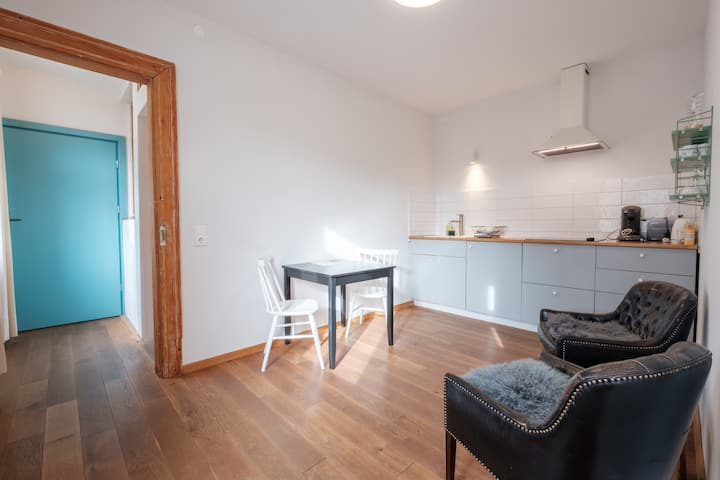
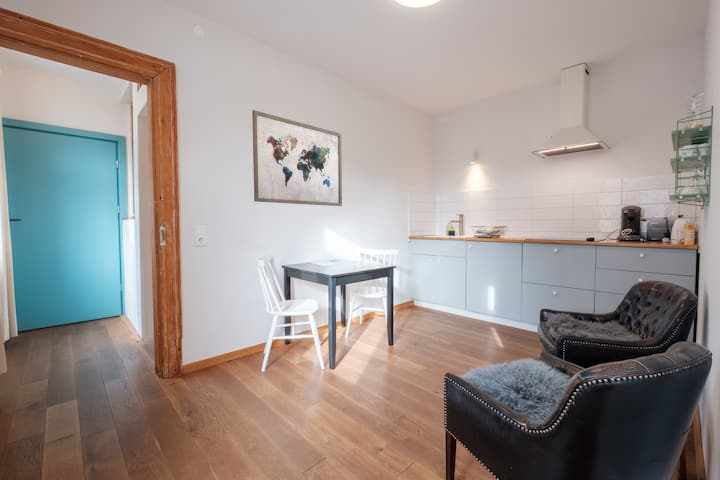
+ wall art (302, 163)
